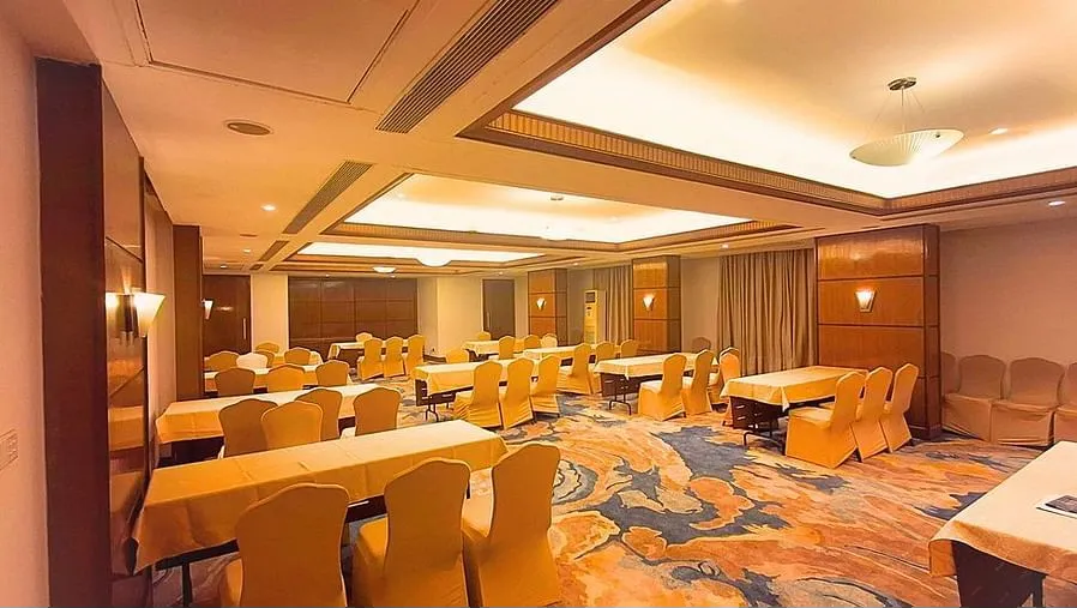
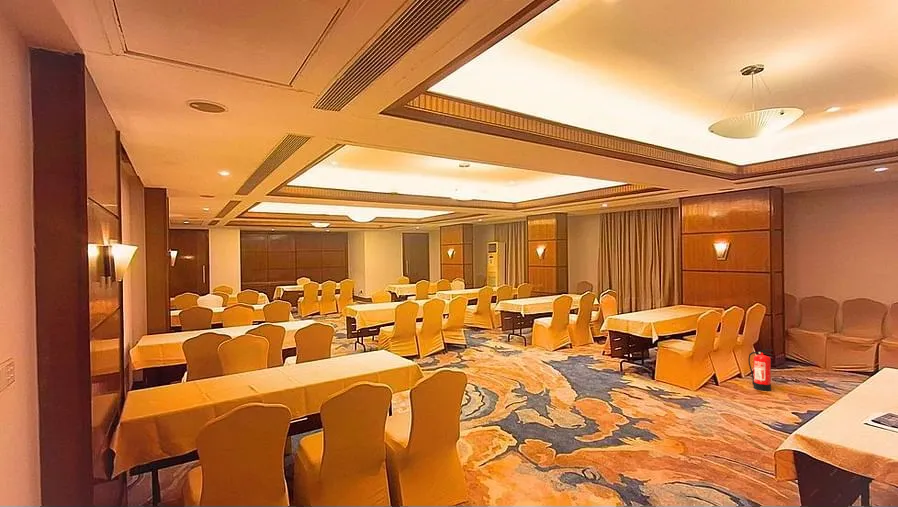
+ fire extinguisher (760, 368)
